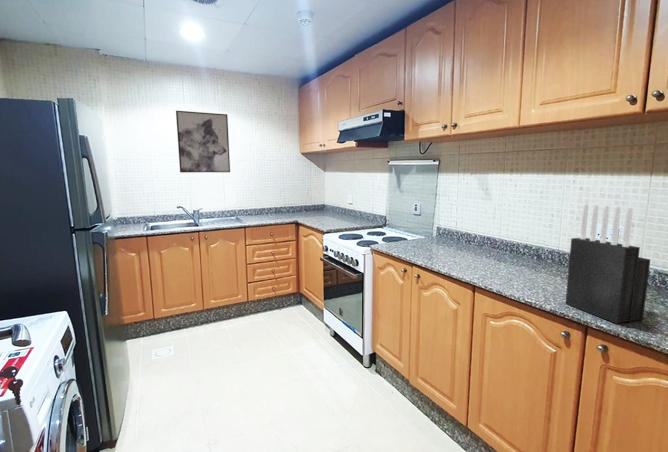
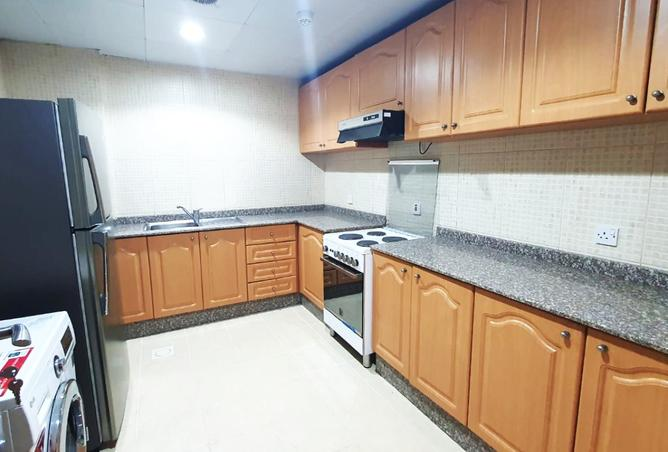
- knife block (610, 259)
- wall art (204, 142)
